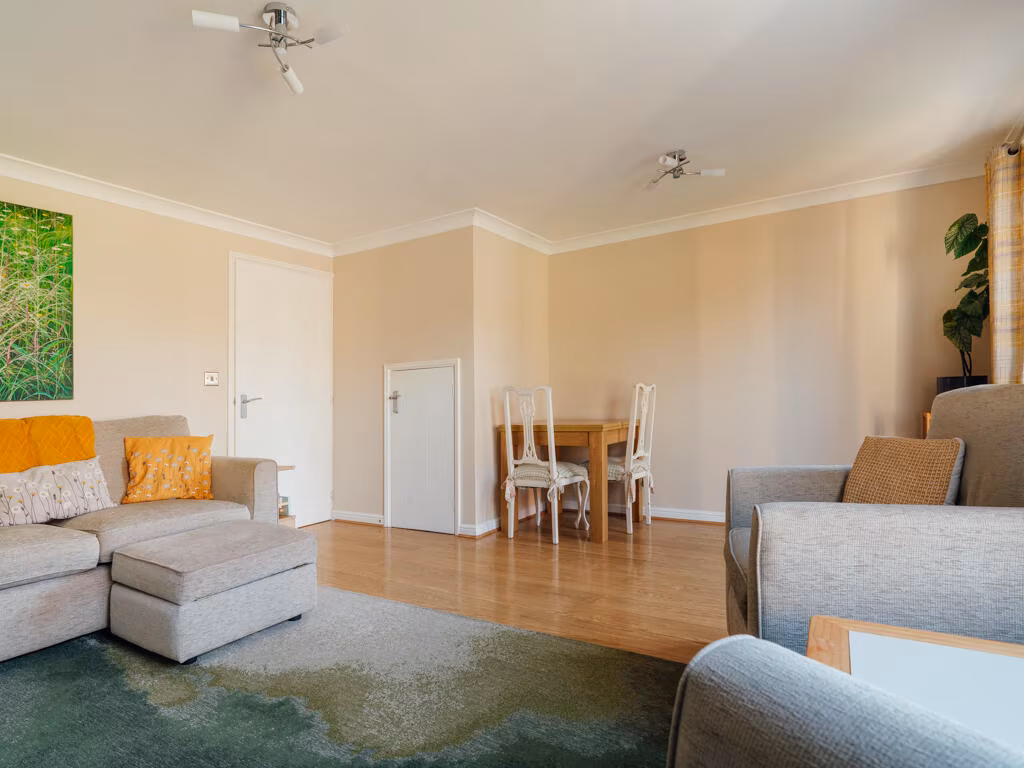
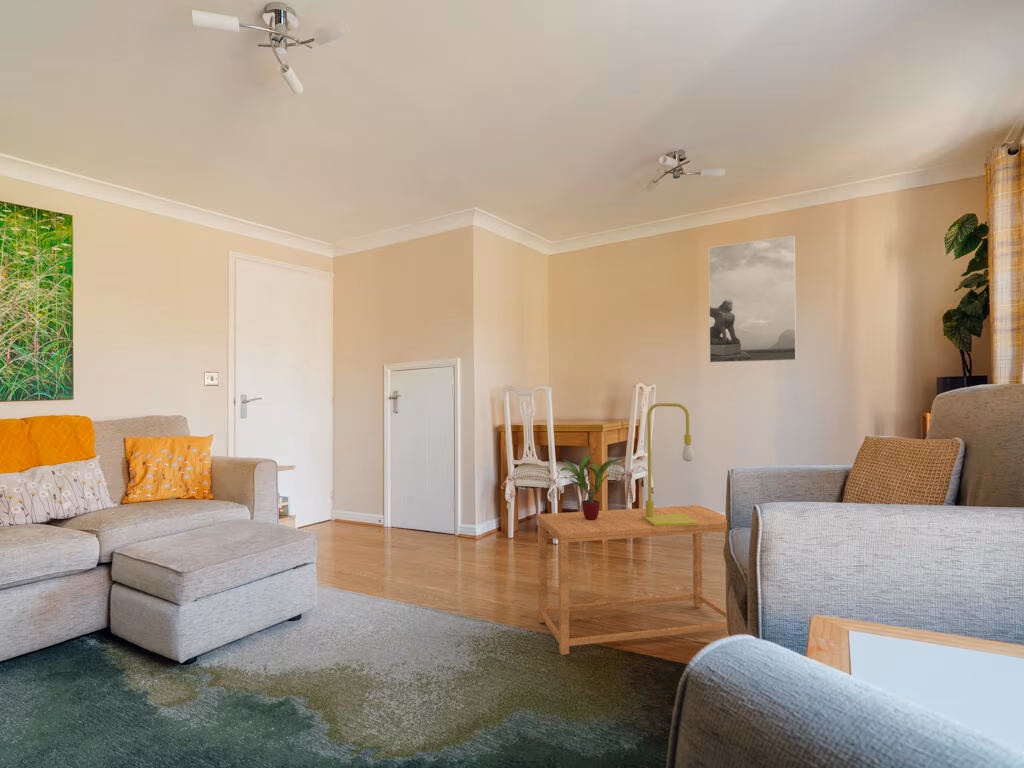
+ table lamp (682, 456)
+ side table (641, 598)
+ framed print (750, 301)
+ potted plant (594, 487)
